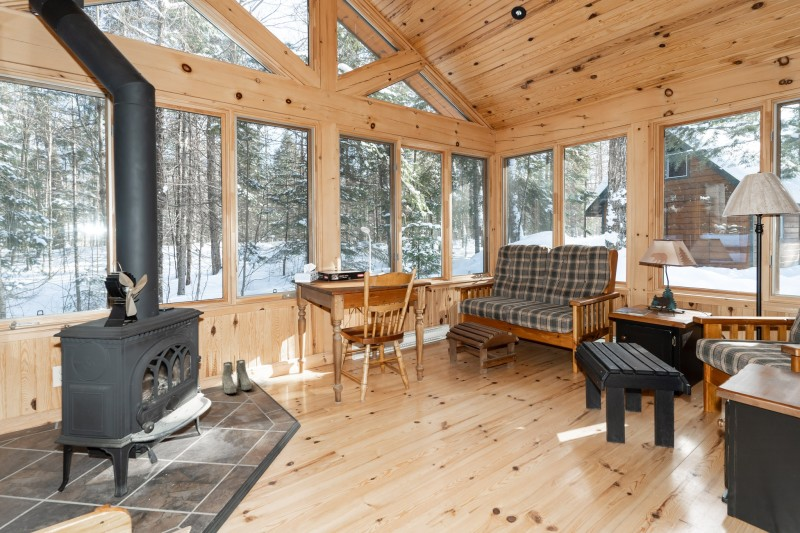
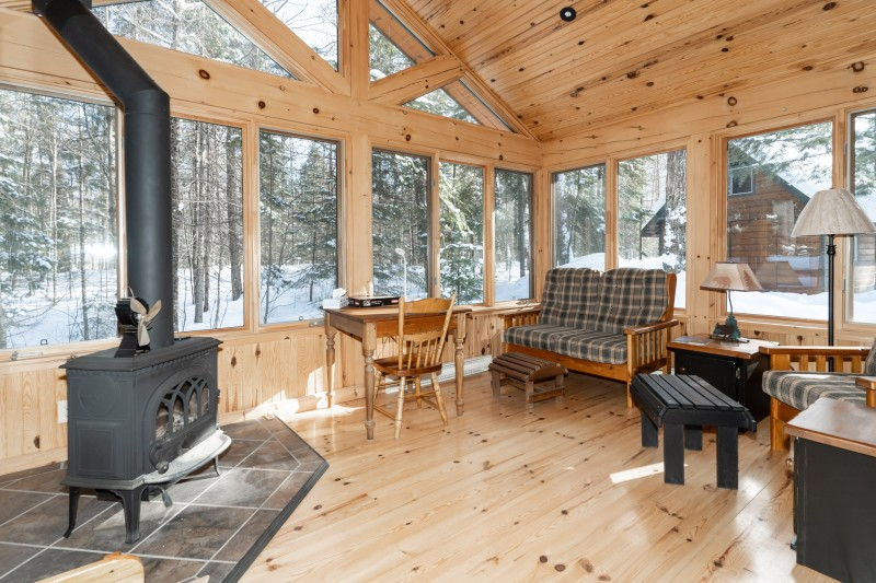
- boots (237, 375)
